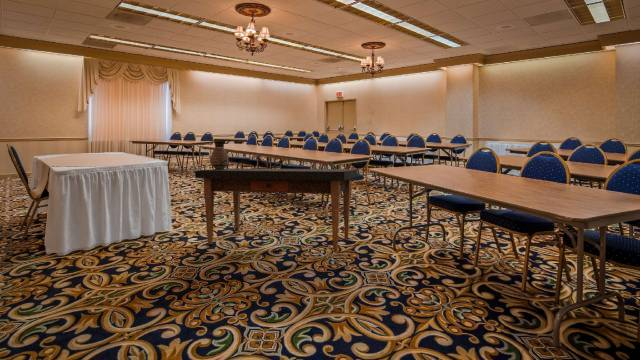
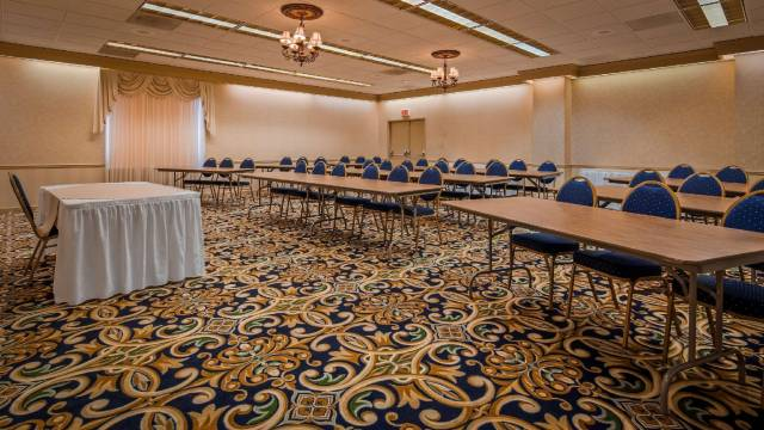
- dining table (280, 192)
- ceramic jug (219, 154)
